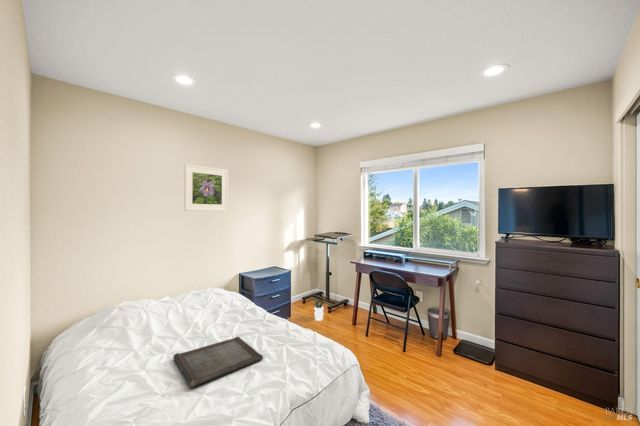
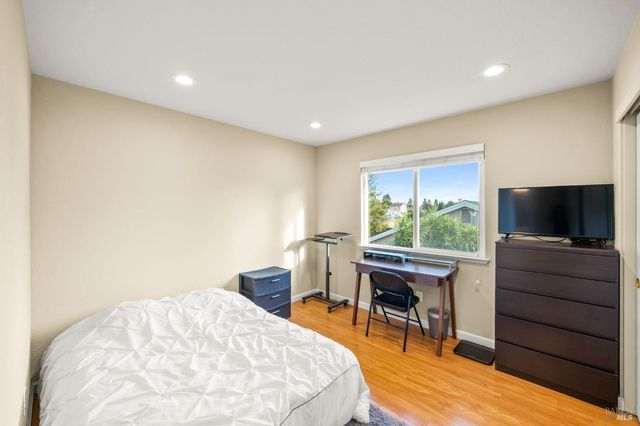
- serving tray (218, 357)
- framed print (207, 189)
- potted plant (319, 308)
